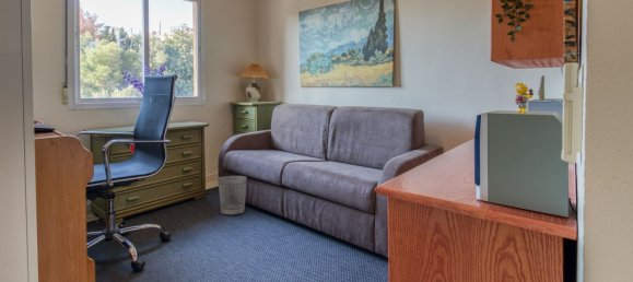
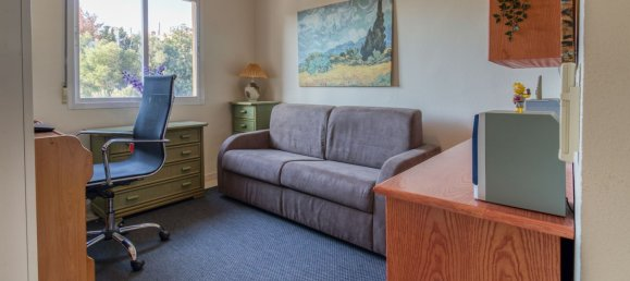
- wastebasket (232, 195)
